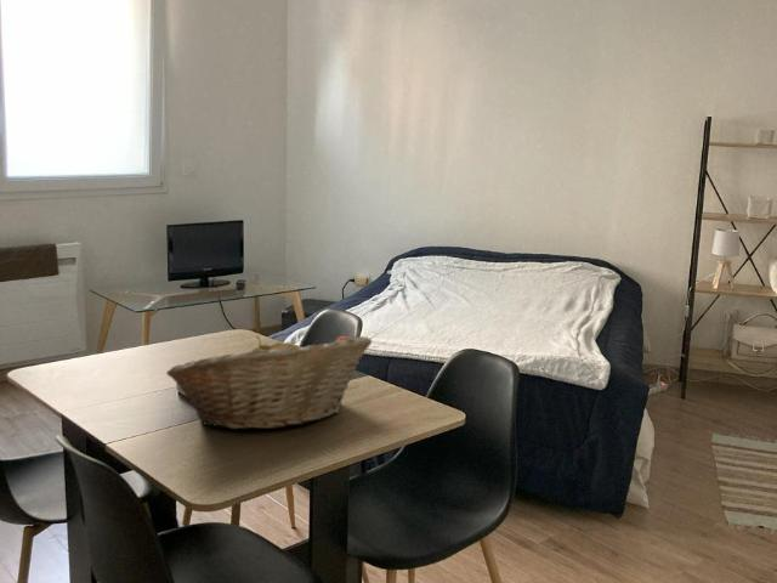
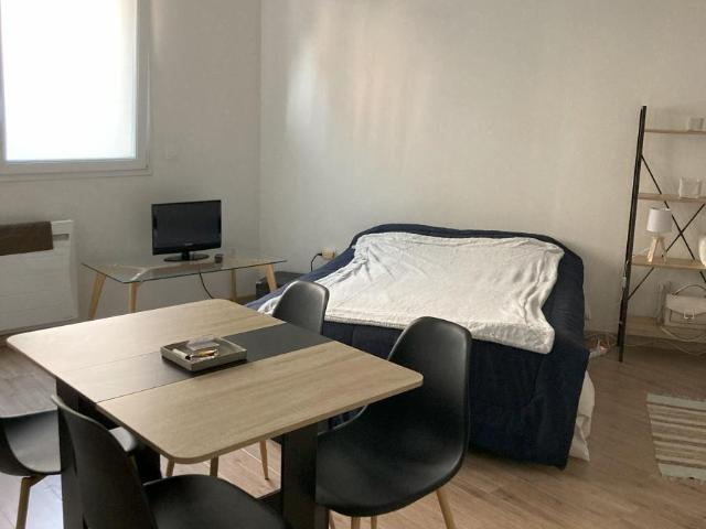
- fruit basket (273, 372)
